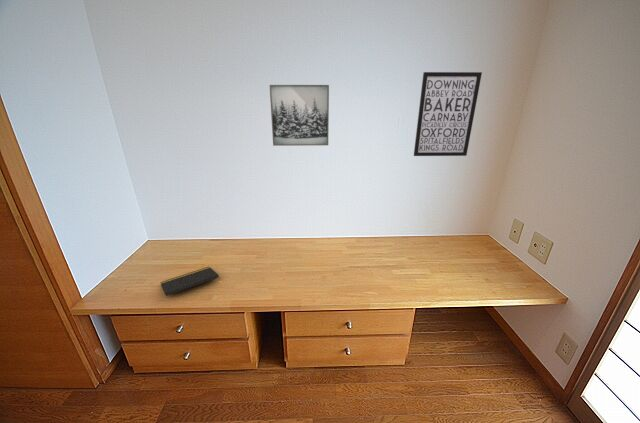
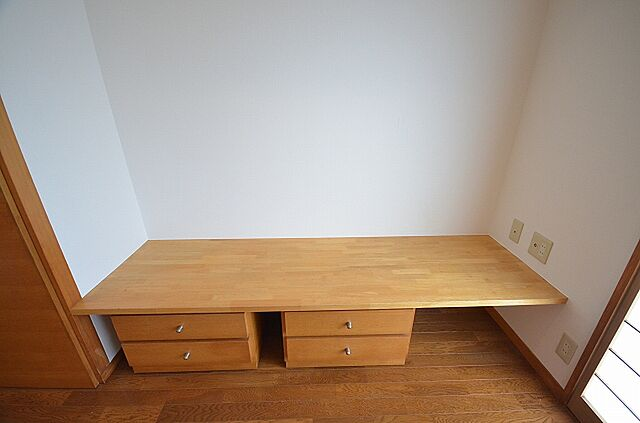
- notepad (189, 279)
- wall art (446, 116)
- wall art (300, 116)
